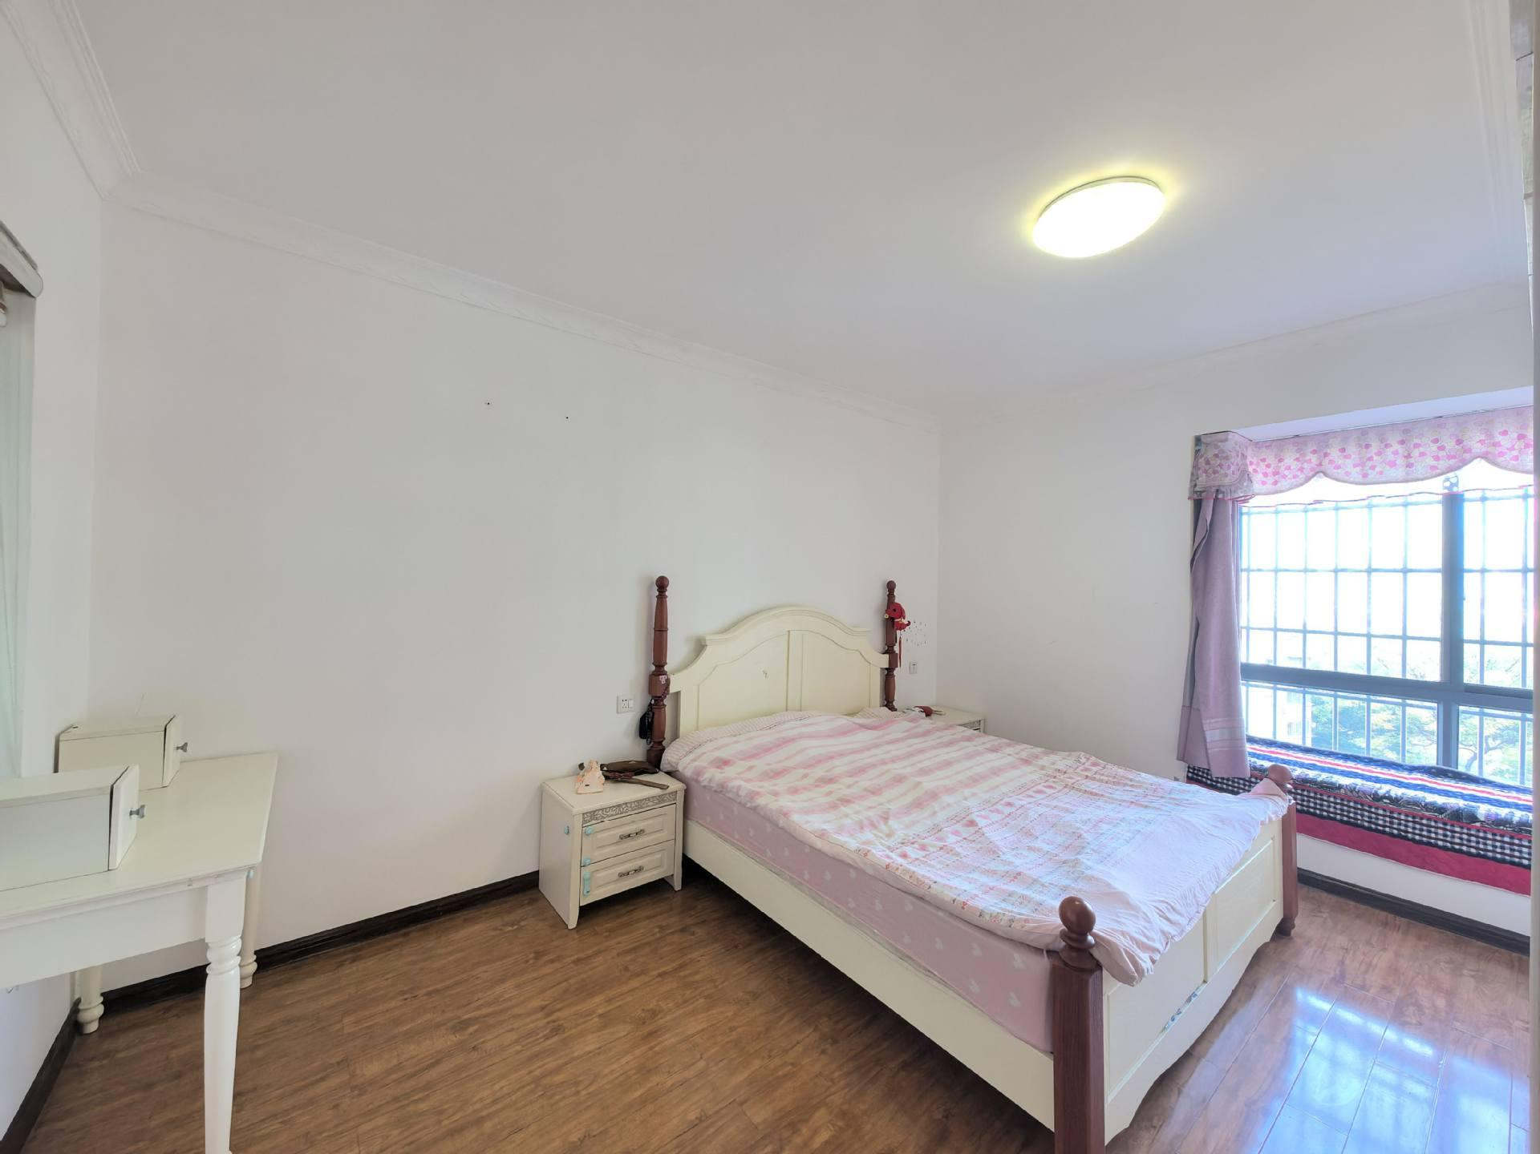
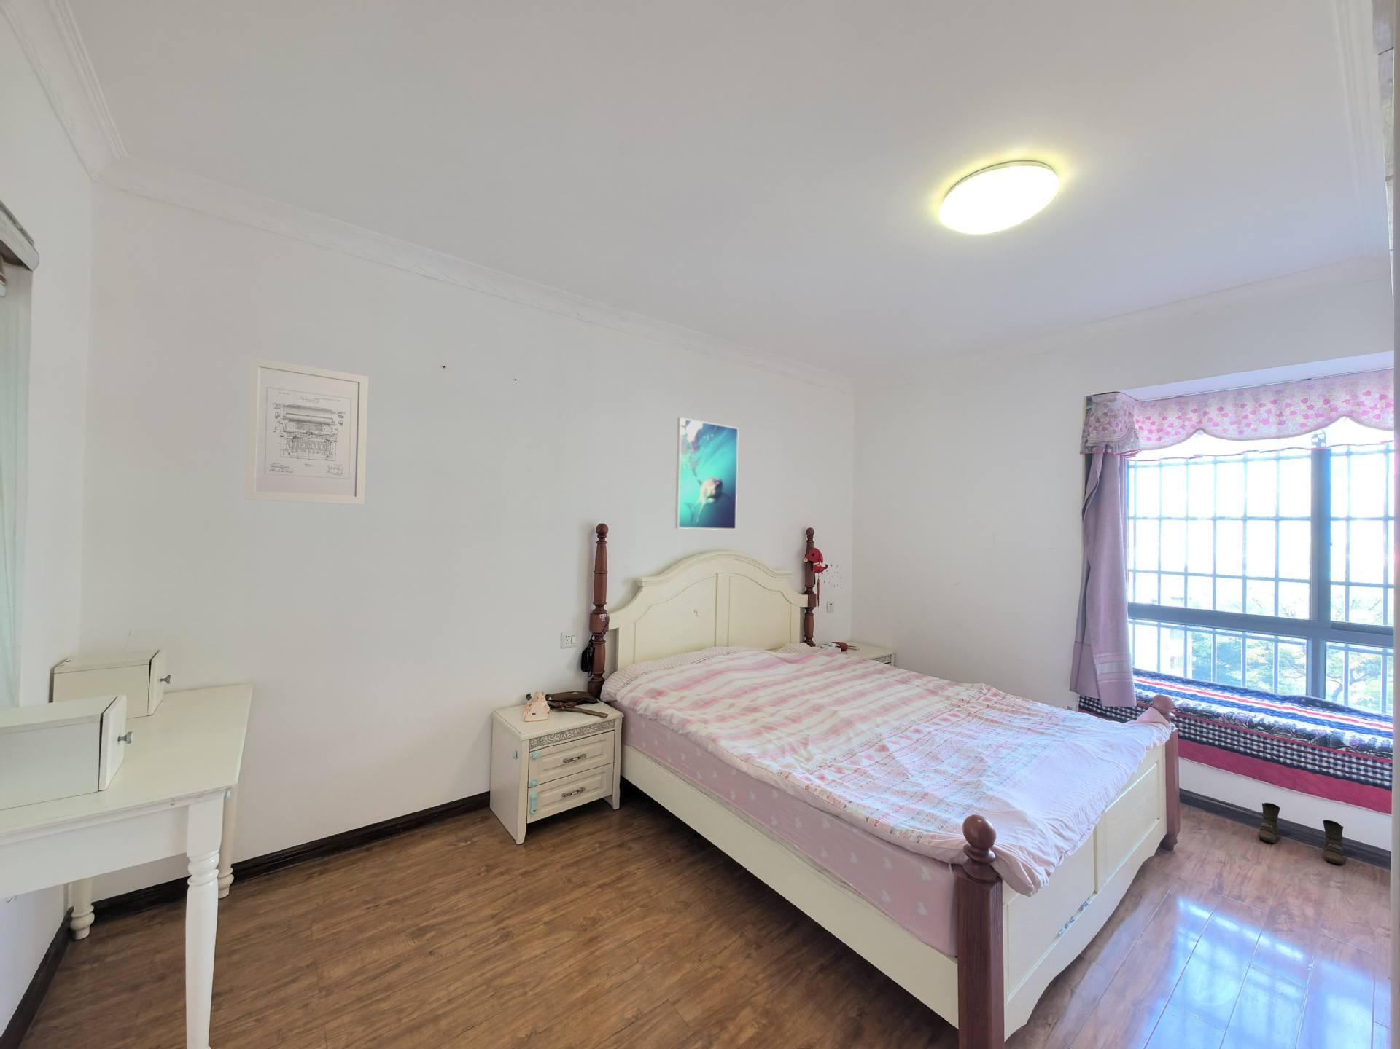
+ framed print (708, 476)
+ wall art (309, 434)
+ boots (1278, 831)
